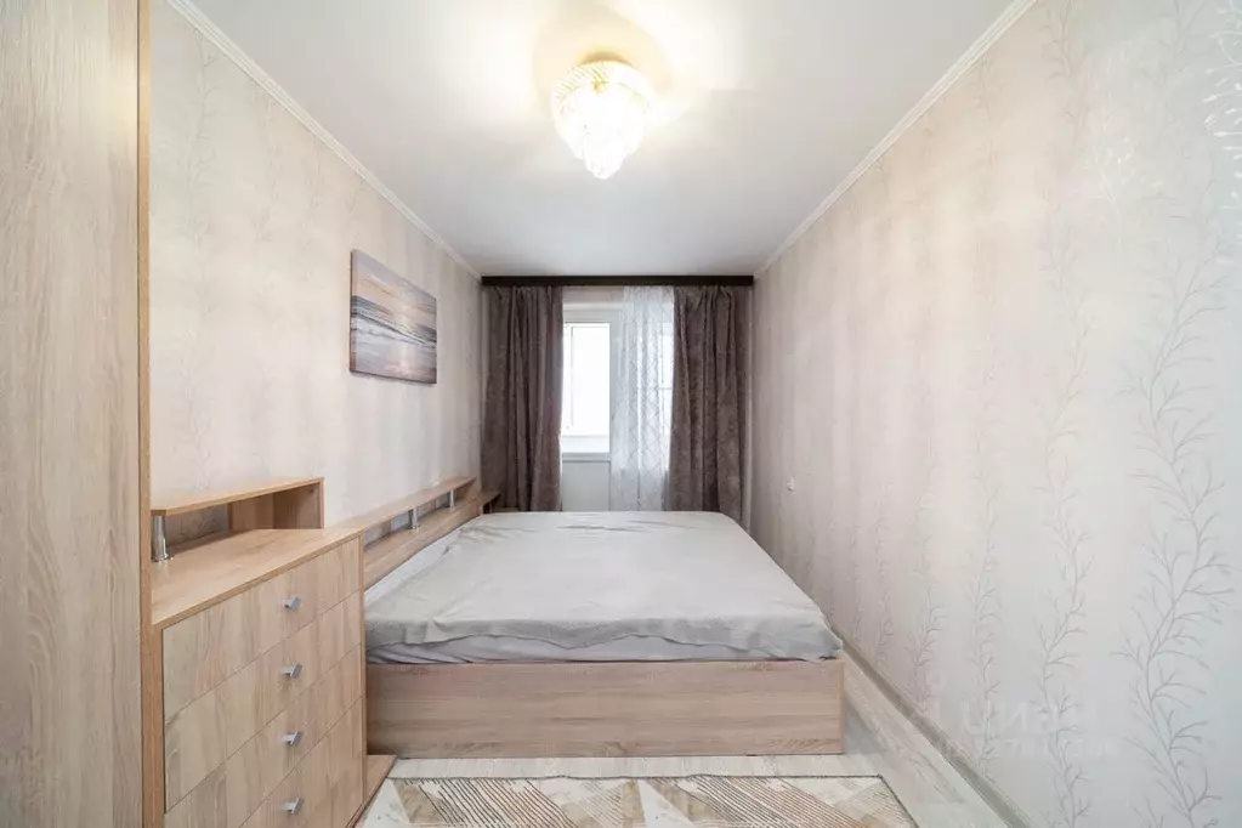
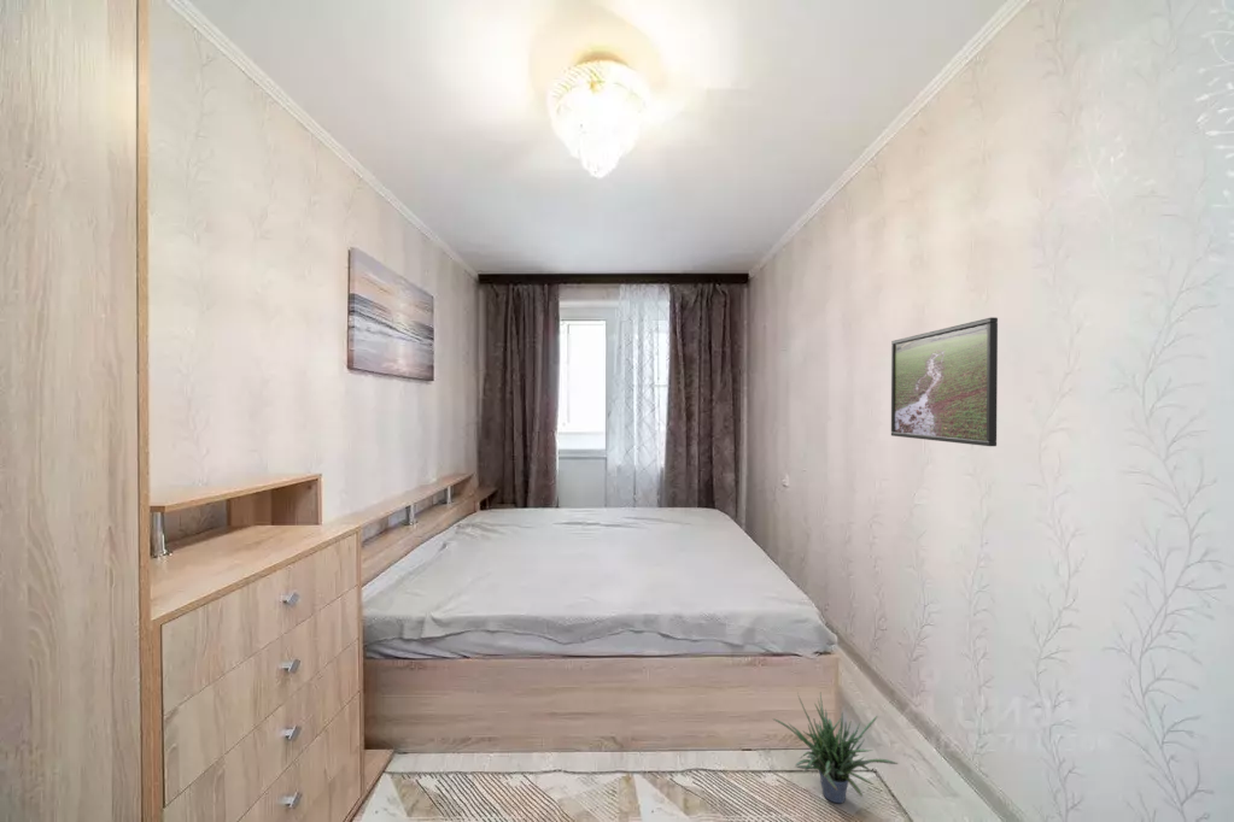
+ potted plant (831, 741)
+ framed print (936, 386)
